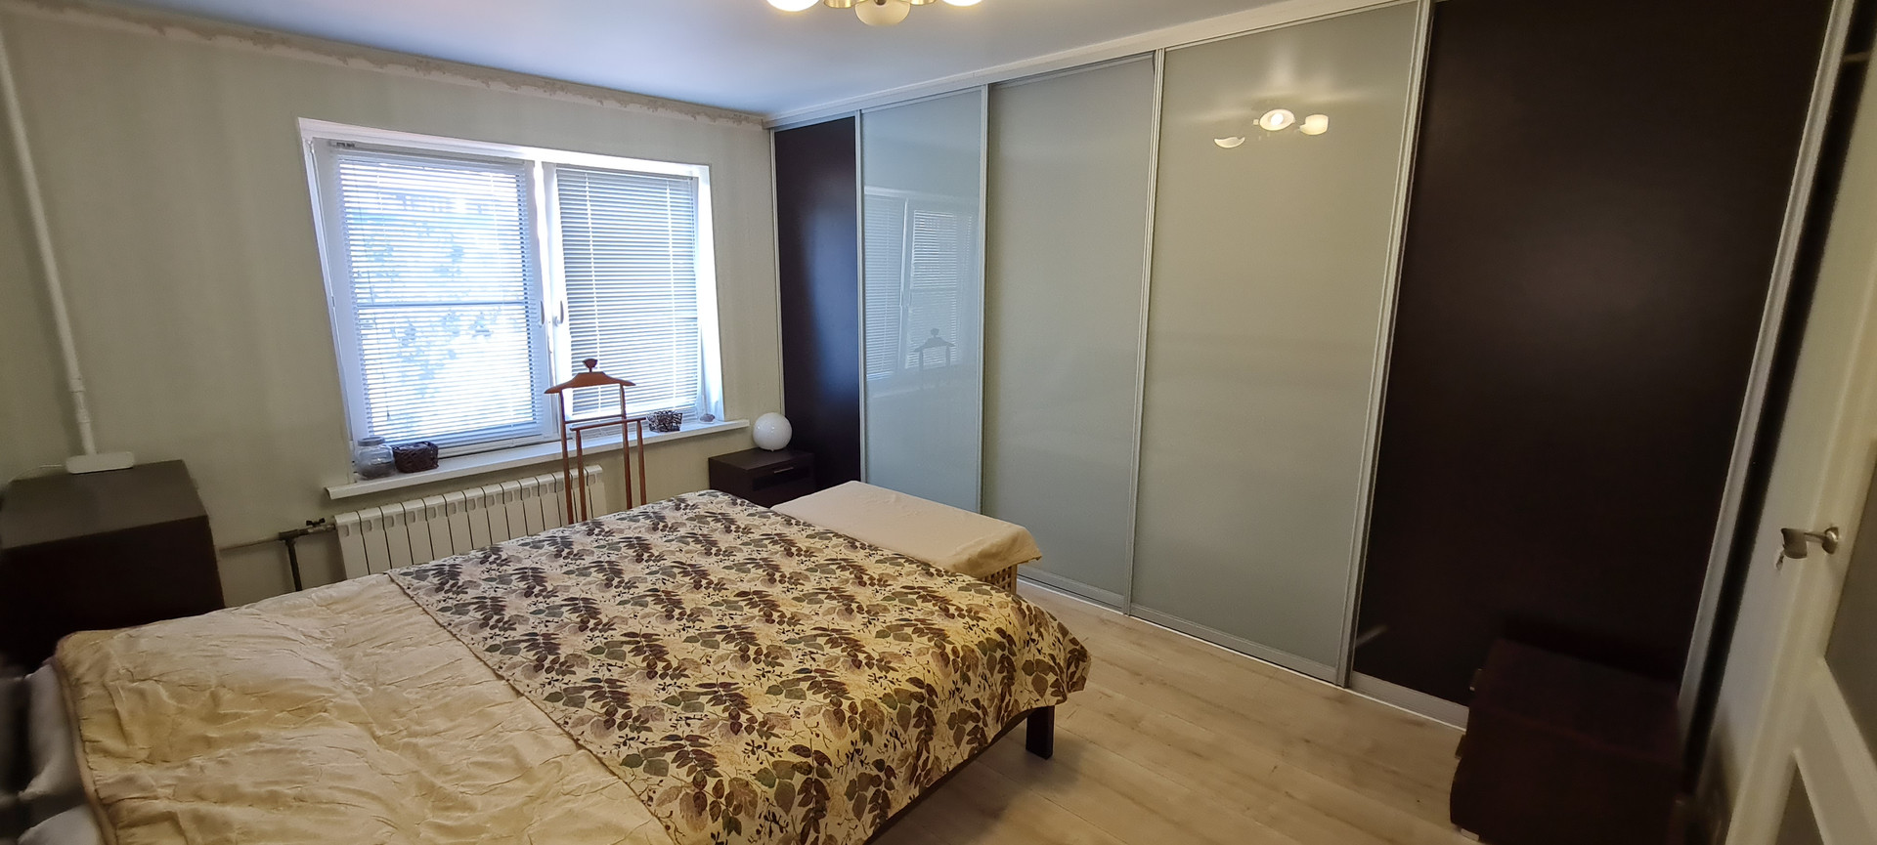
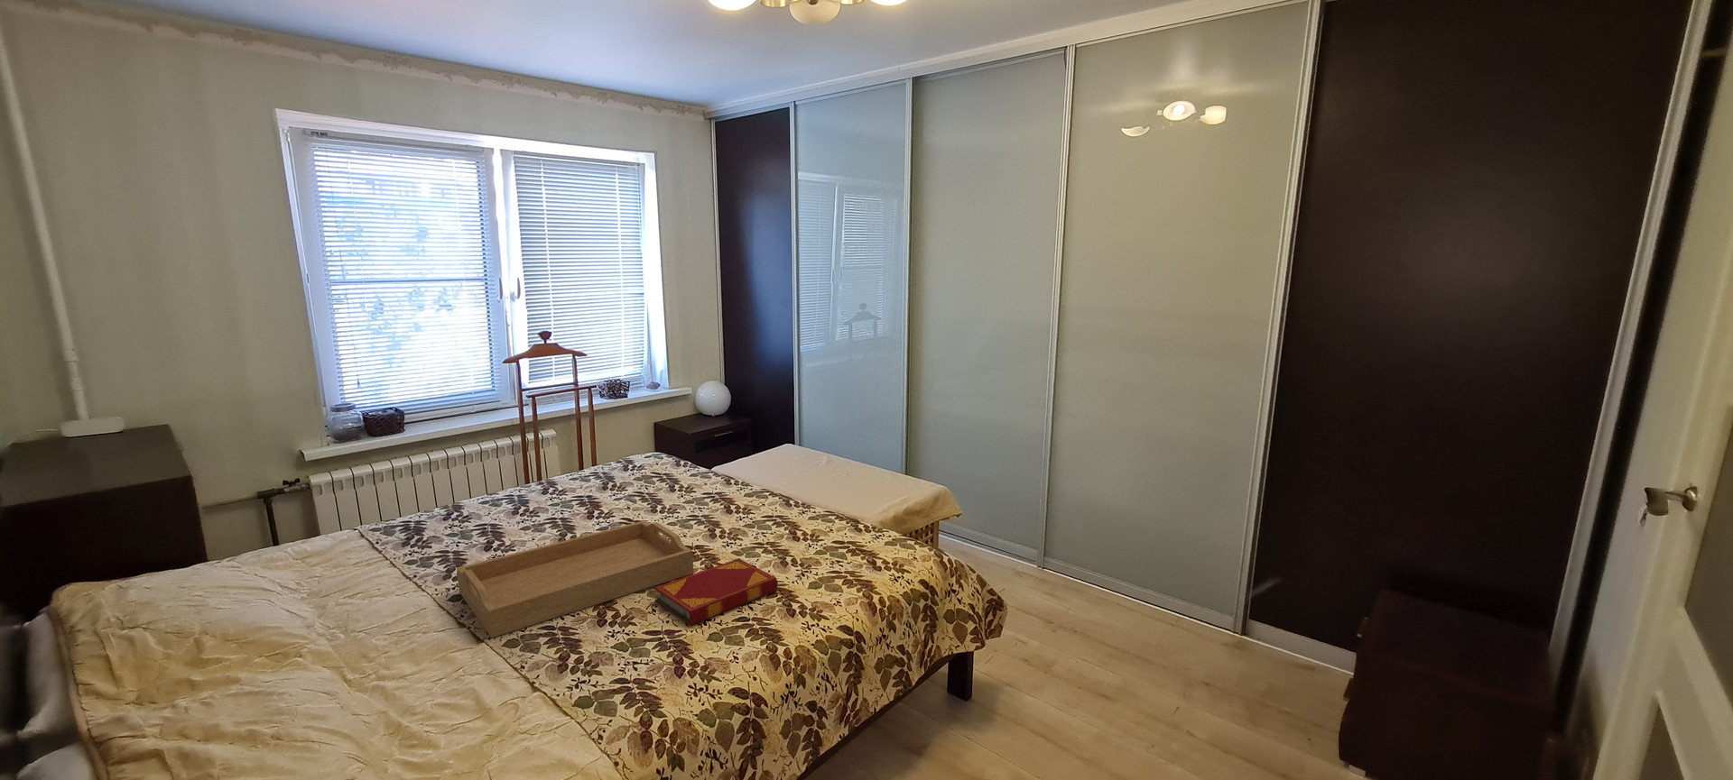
+ serving tray (578, 567)
+ hardback book (716, 589)
